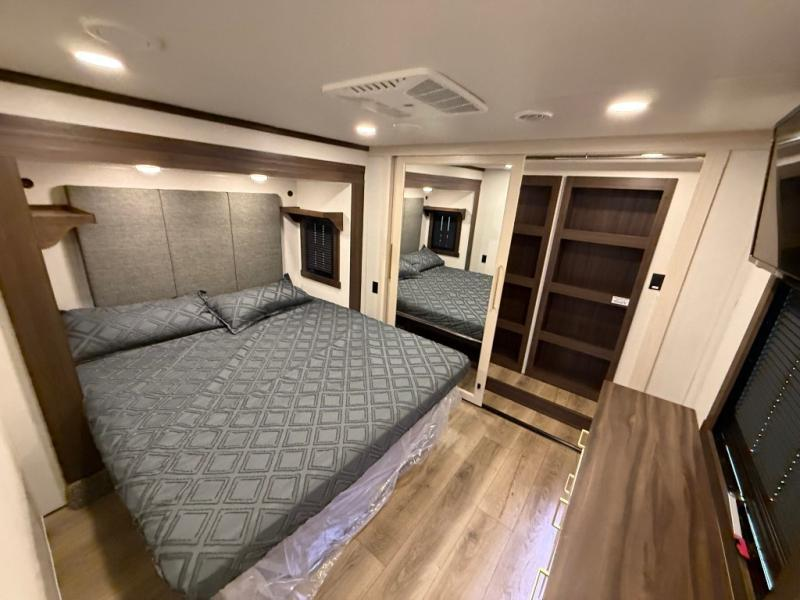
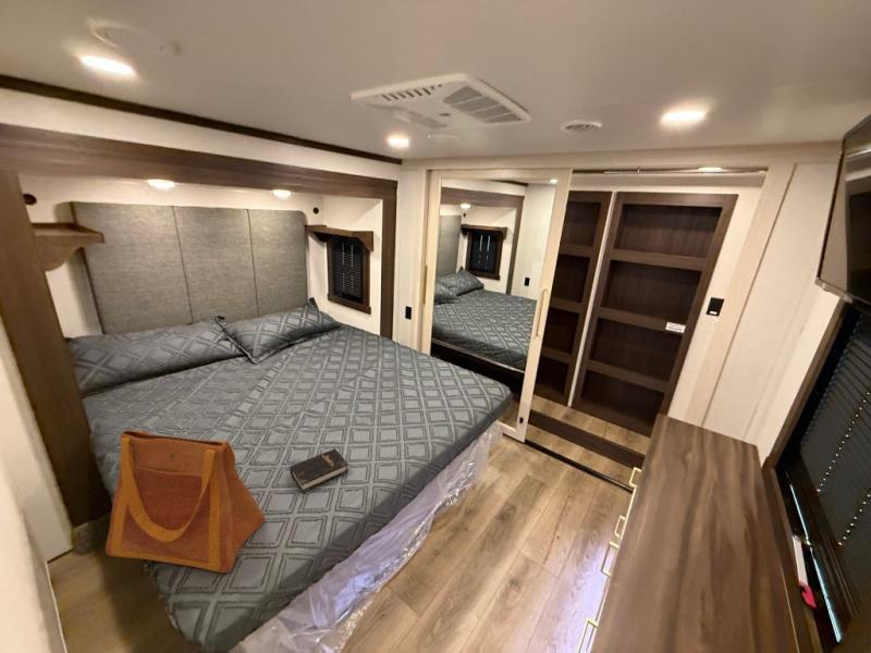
+ tote bag (183, 491)
+ hardback book (319, 468)
